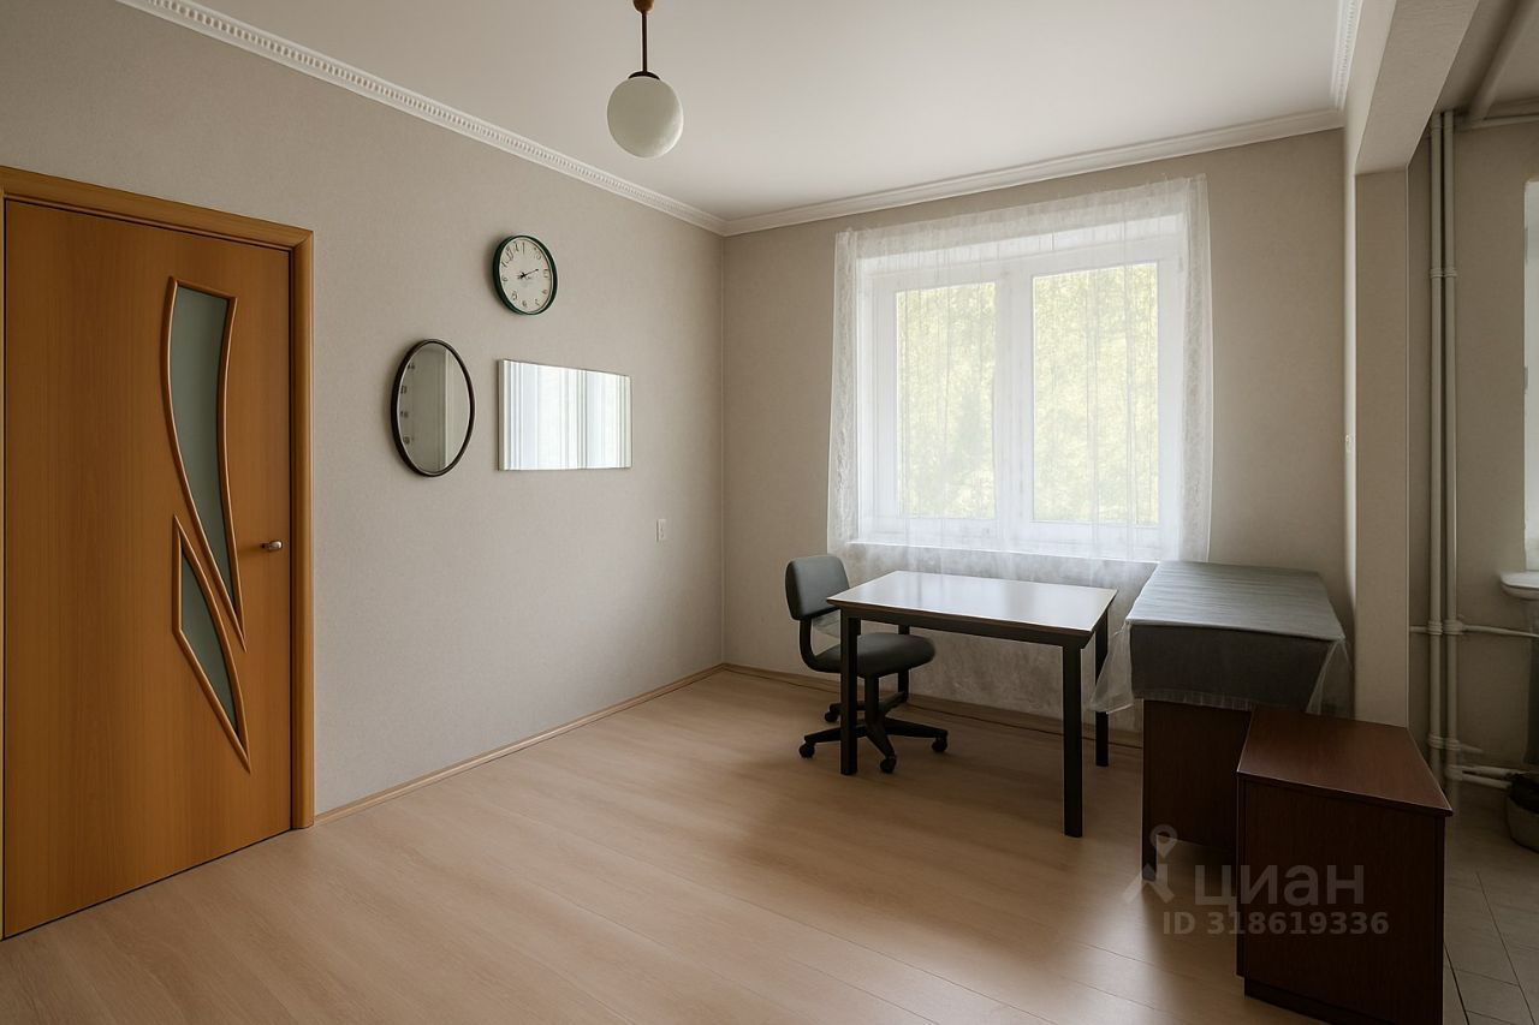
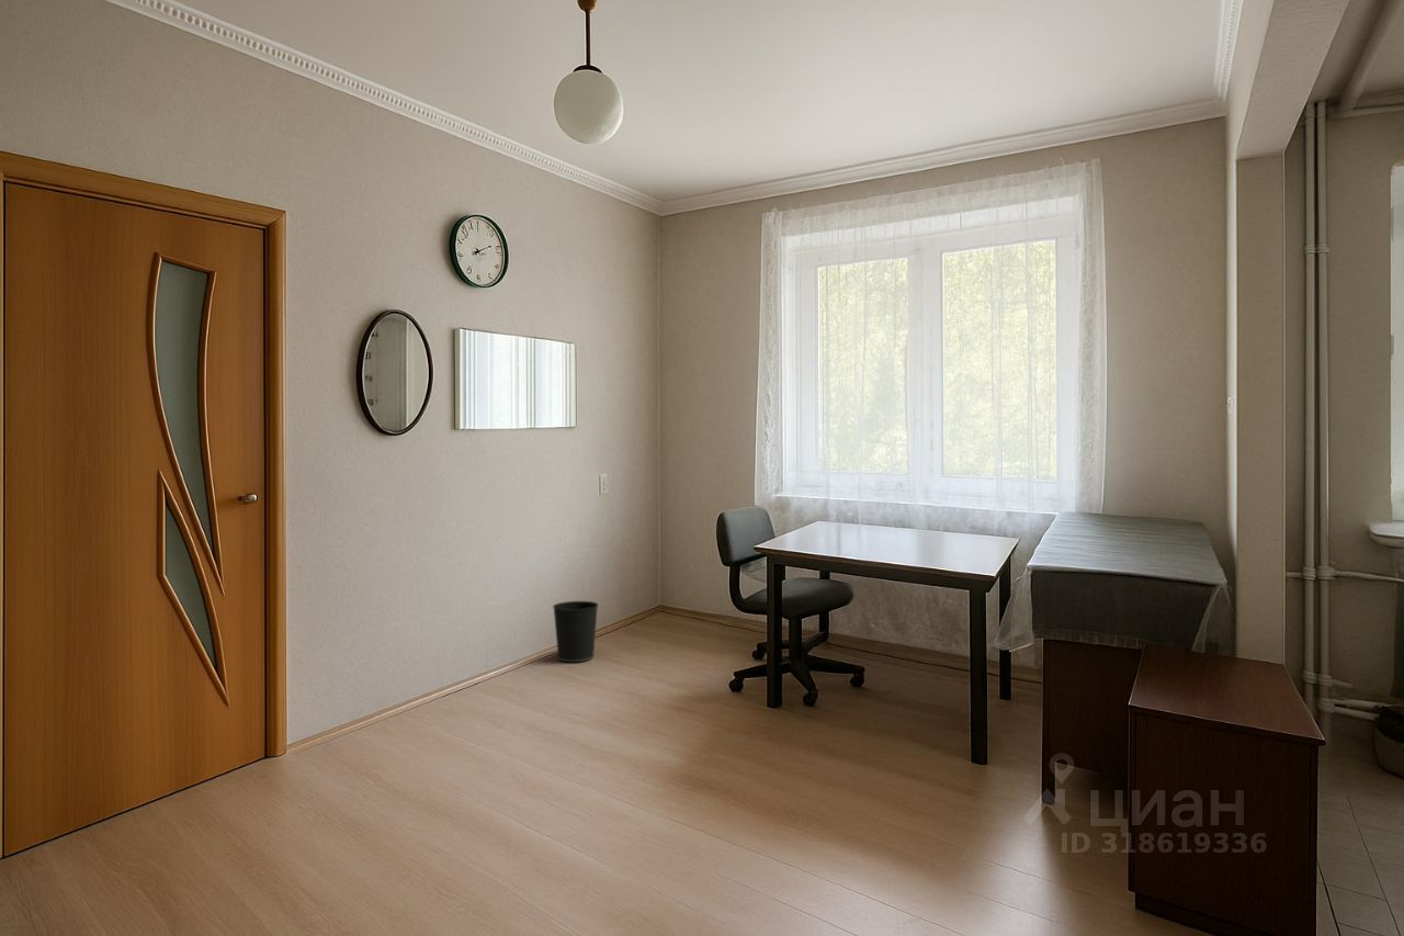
+ wastebasket (576, 631)
